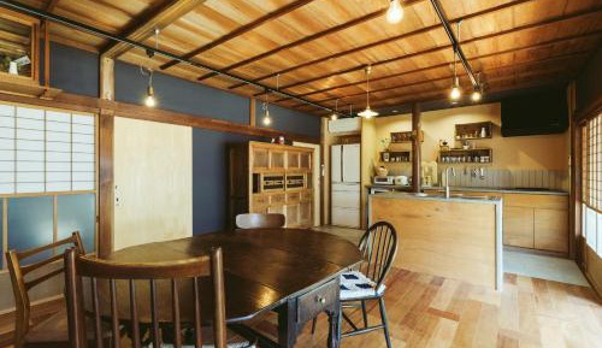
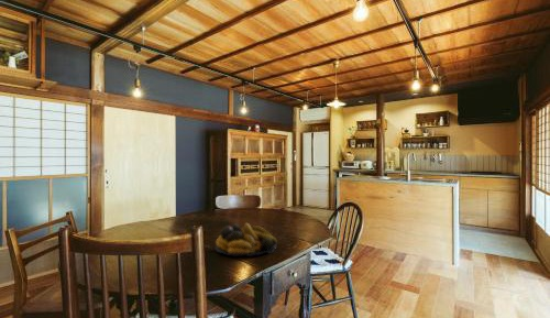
+ fruit bowl (245, 235)
